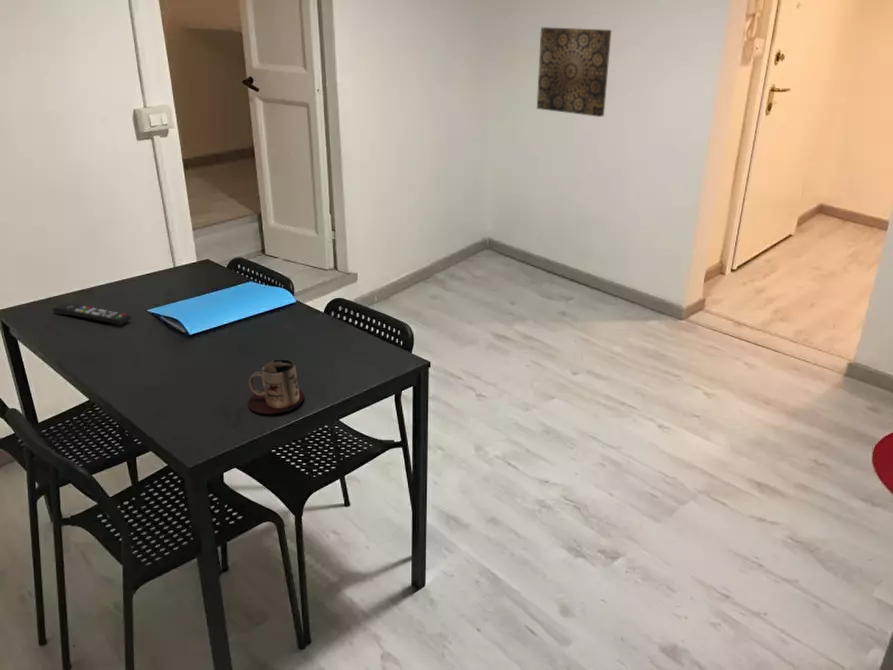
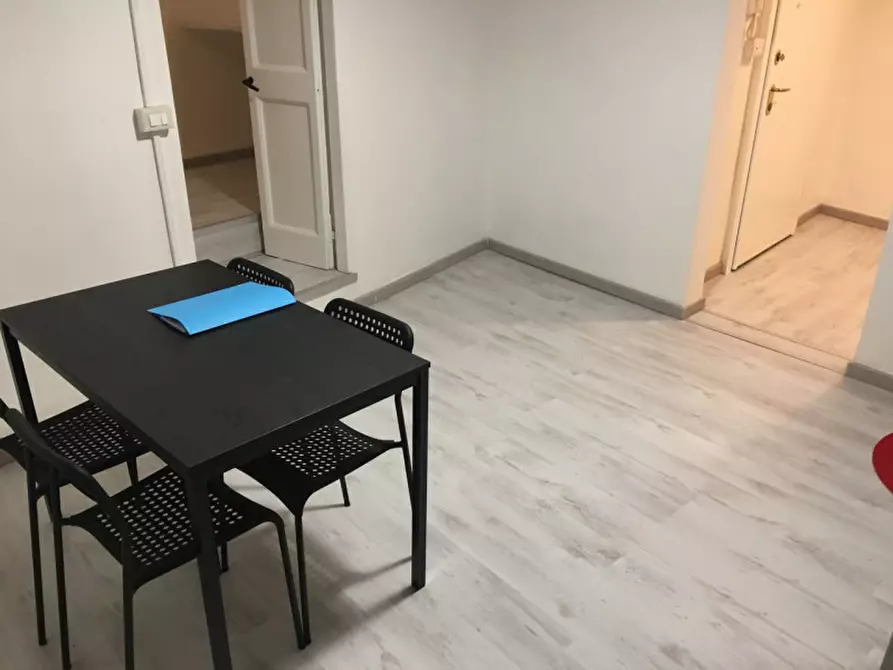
- remote control (91, 313)
- mug (274, 382)
- wall art (572, 71)
